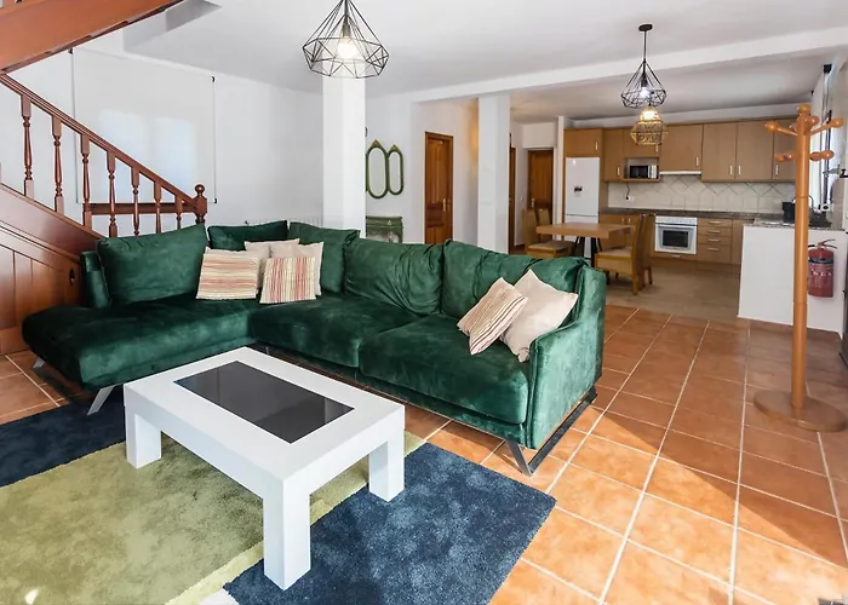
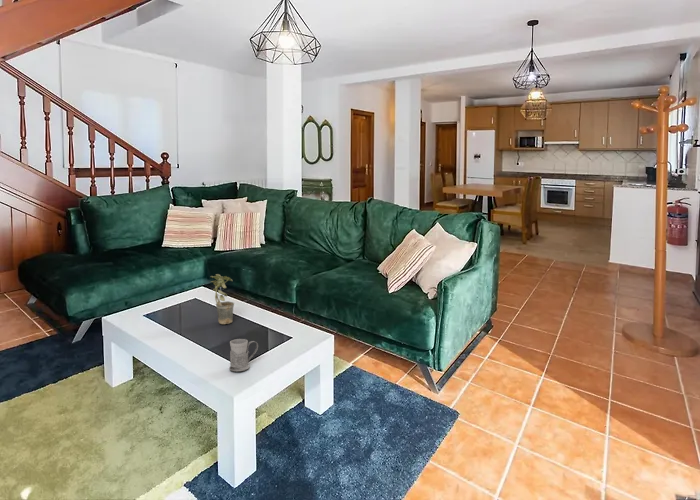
+ potted plant (220, 297)
+ mug (244, 353)
